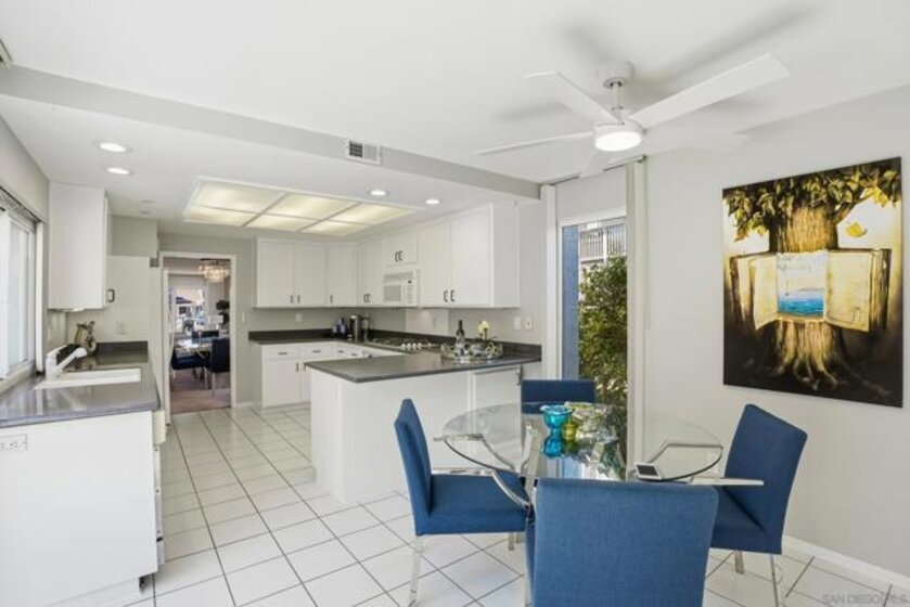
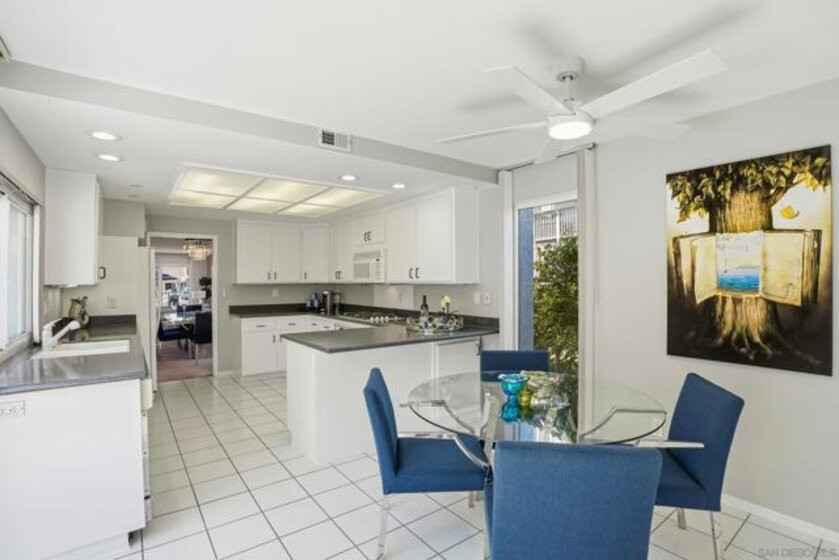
- cell phone (646, 470)
